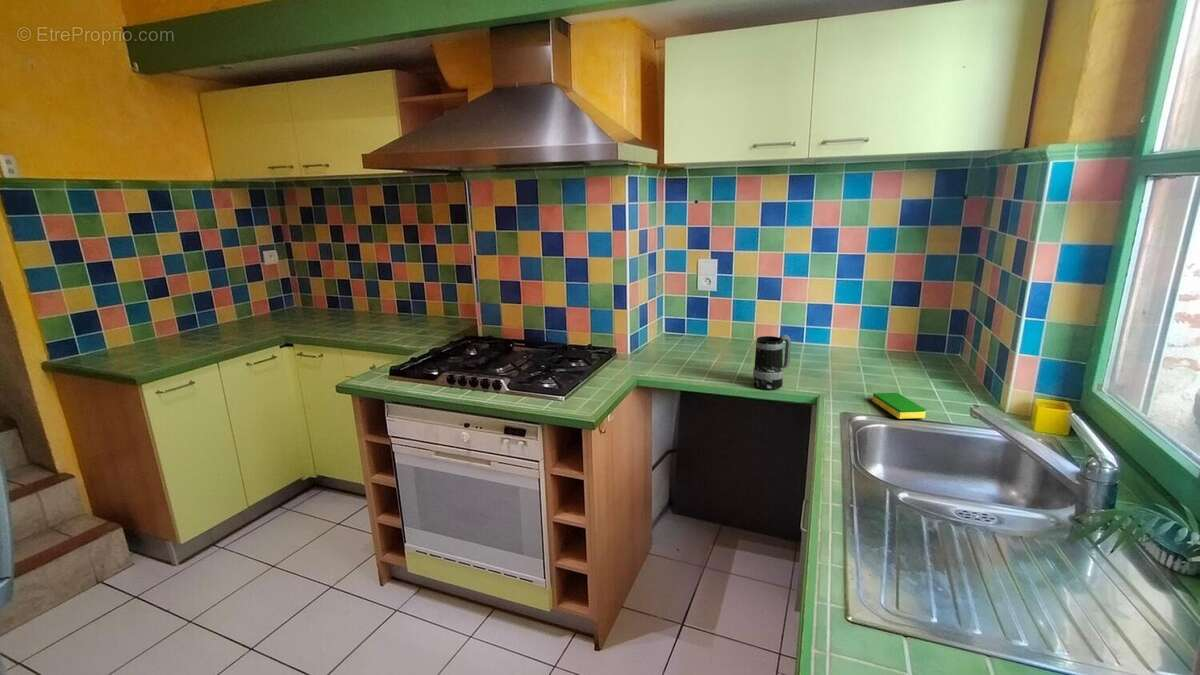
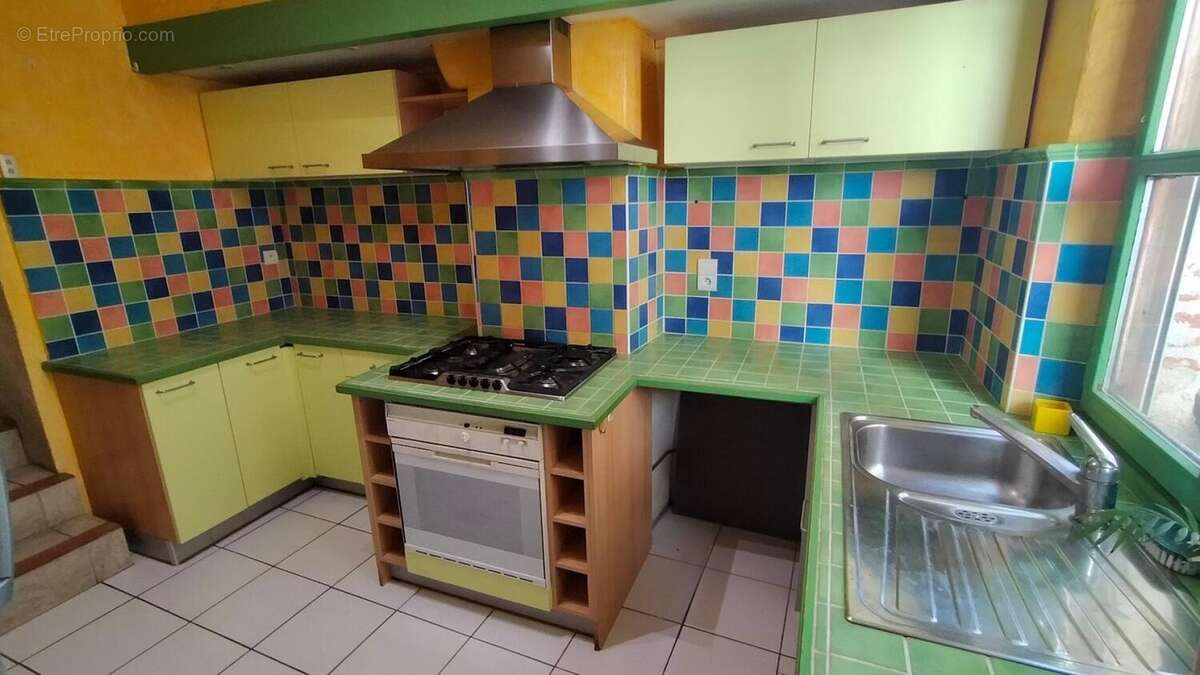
- mug (773, 360)
- dish sponge (897, 405)
